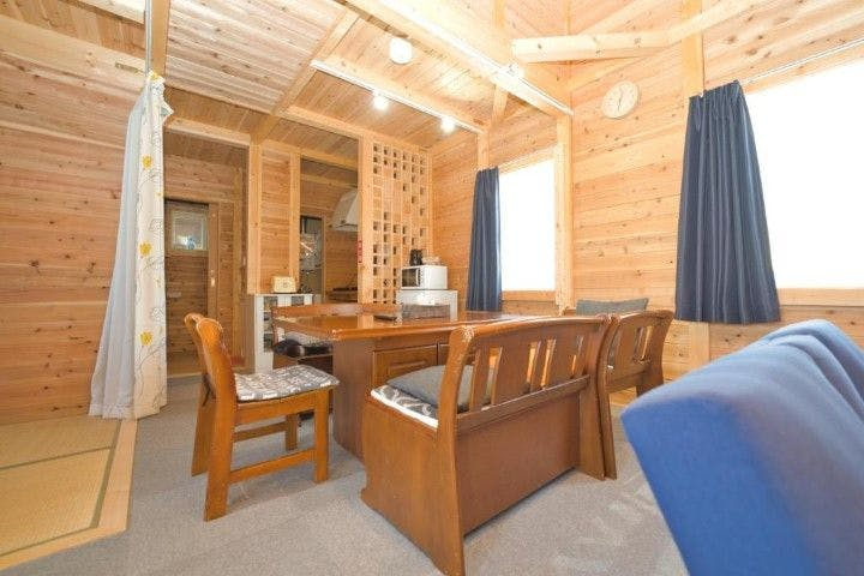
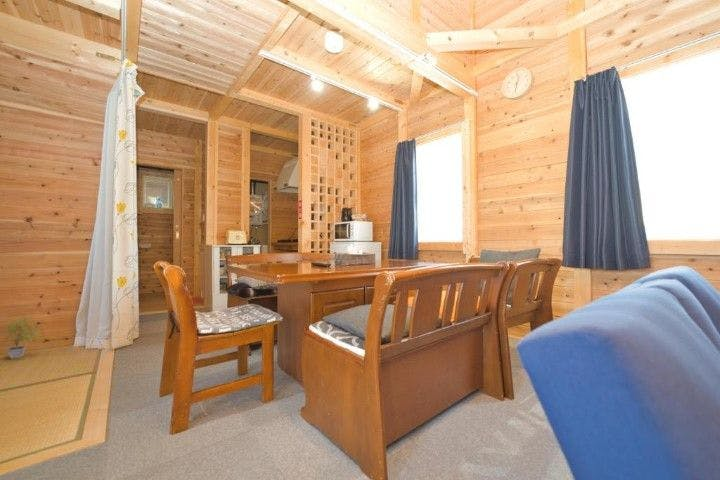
+ potted plant (21, 334)
